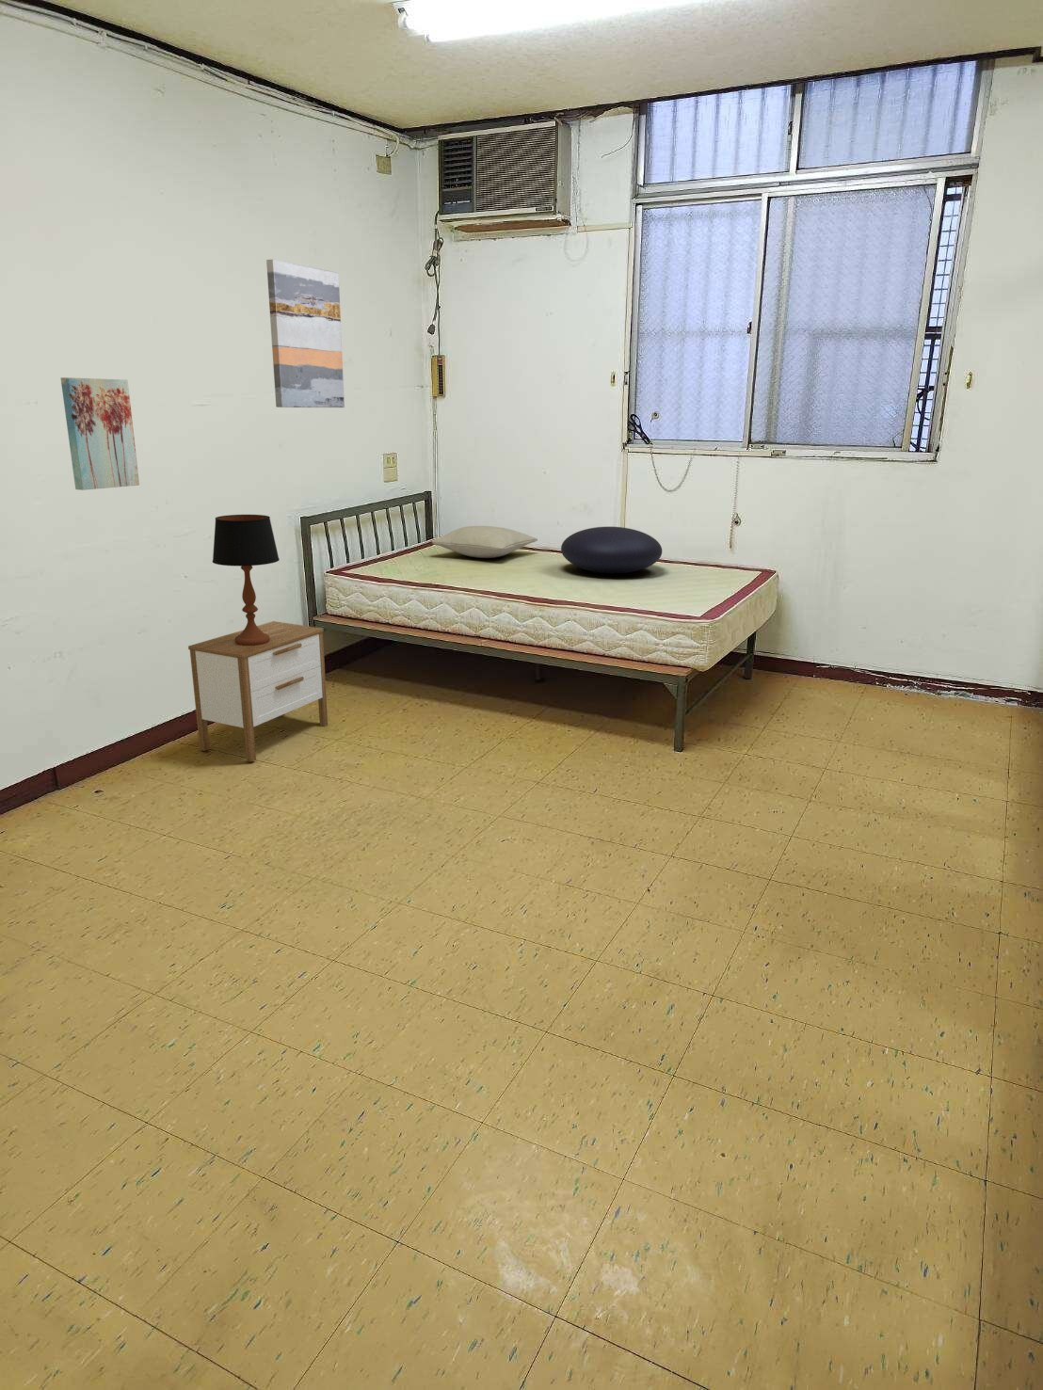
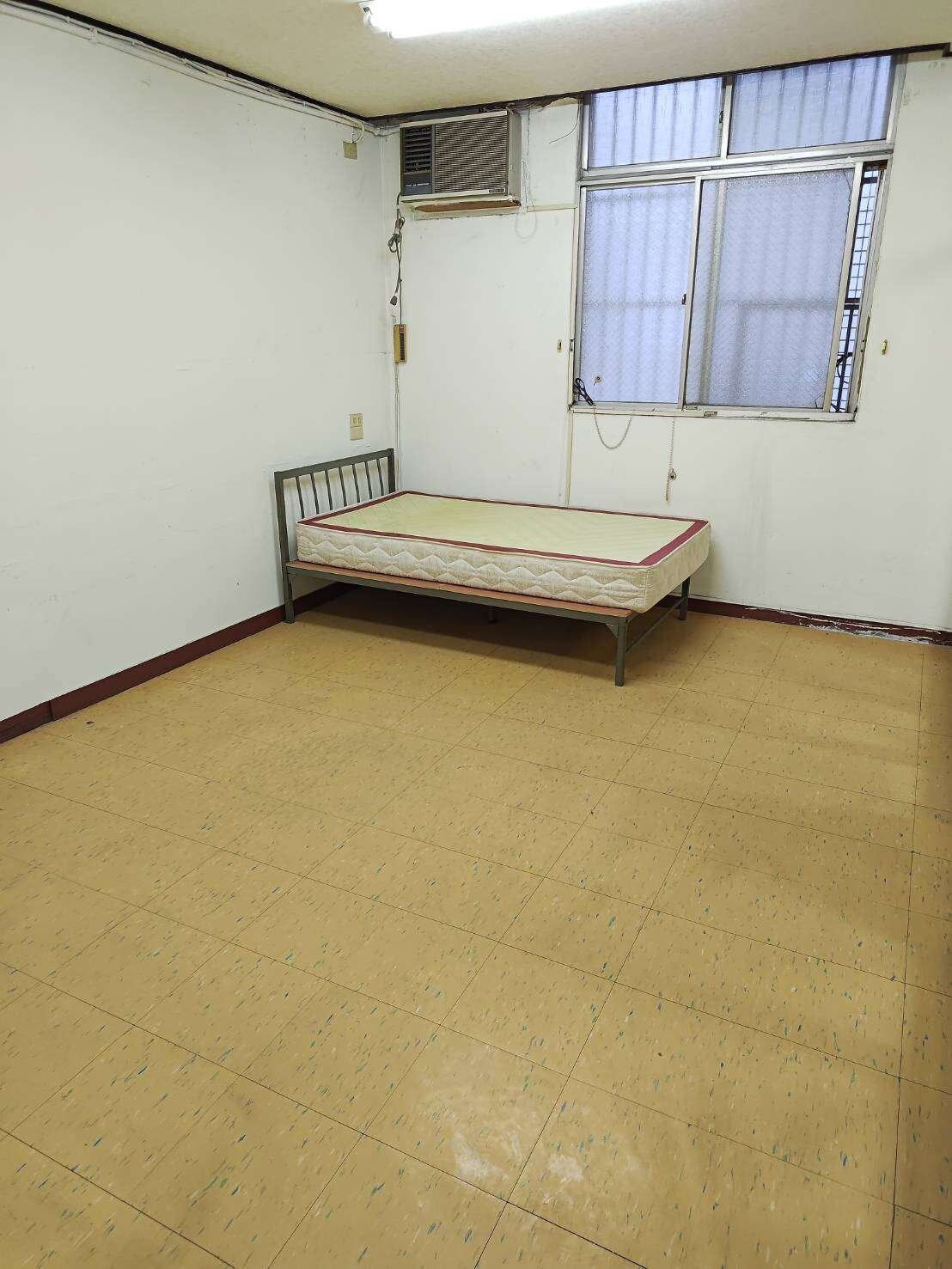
- pillow (484, 540)
- wall art (102, 434)
- wall art (308, 337)
- nightstand (264, 688)
- table lamp (248, 579)
- cushion (611, 550)
